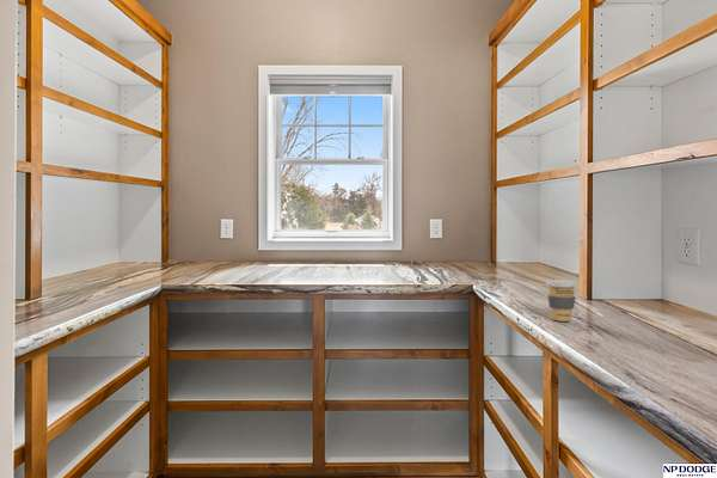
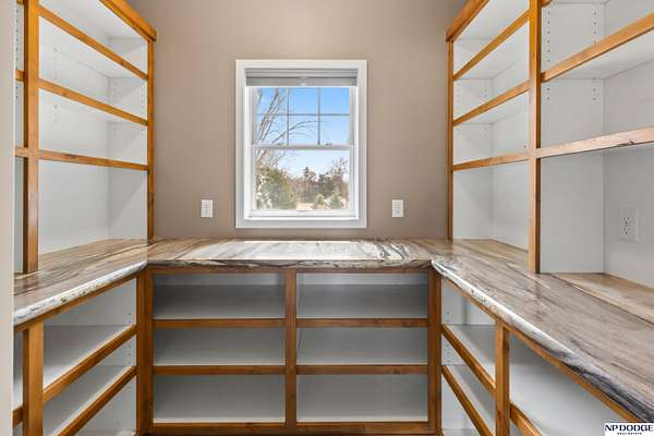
- coffee cup (560, 300)
